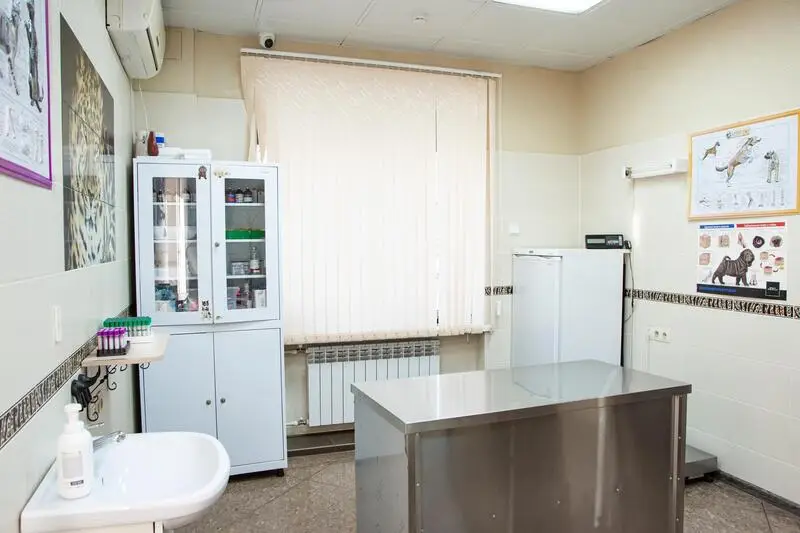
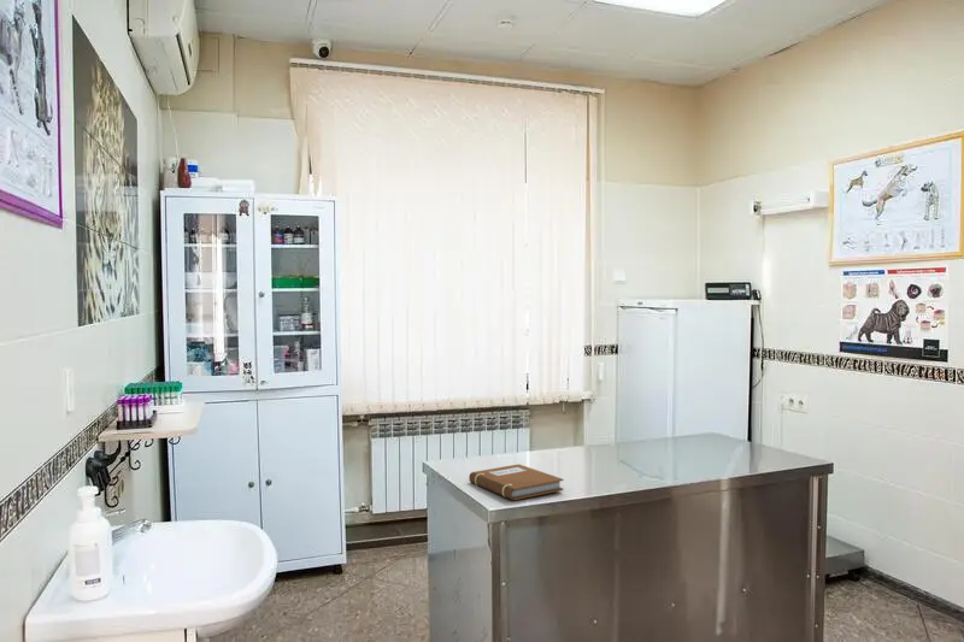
+ notebook (513, 481)
